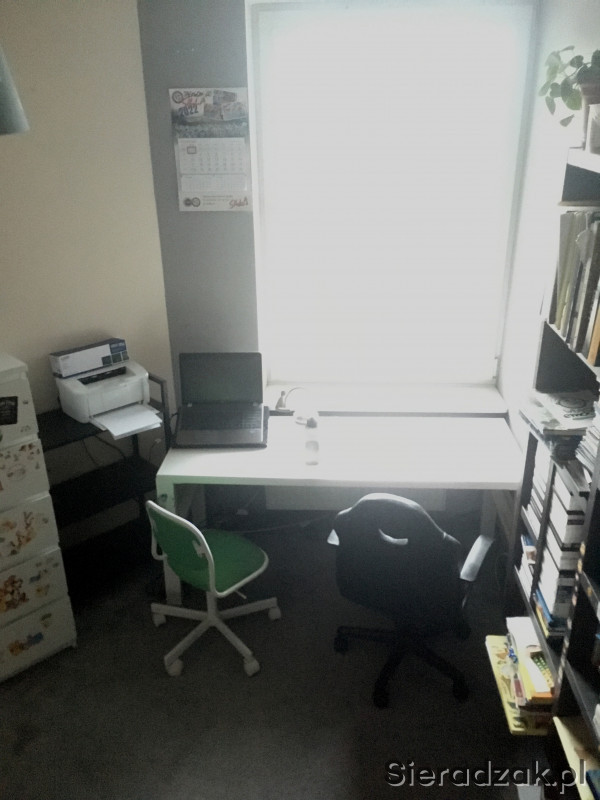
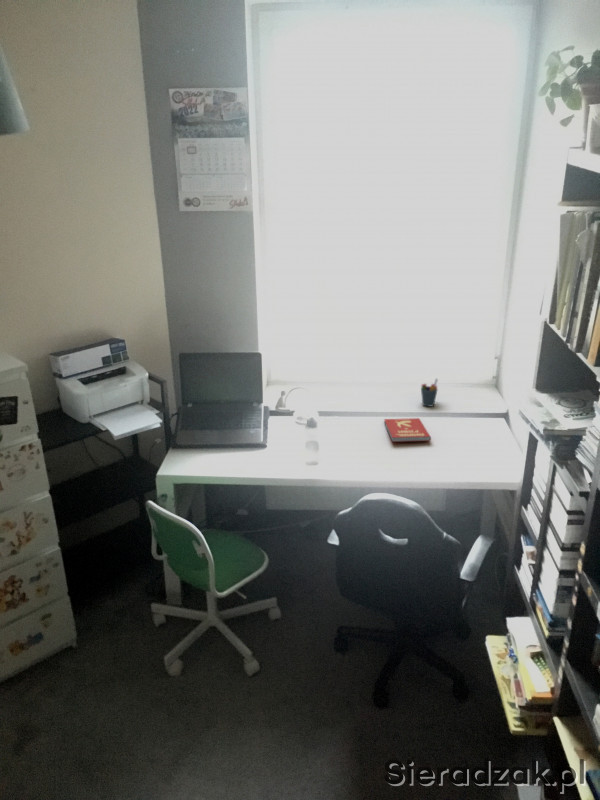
+ book (406, 429)
+ pen holder (429, 392)
